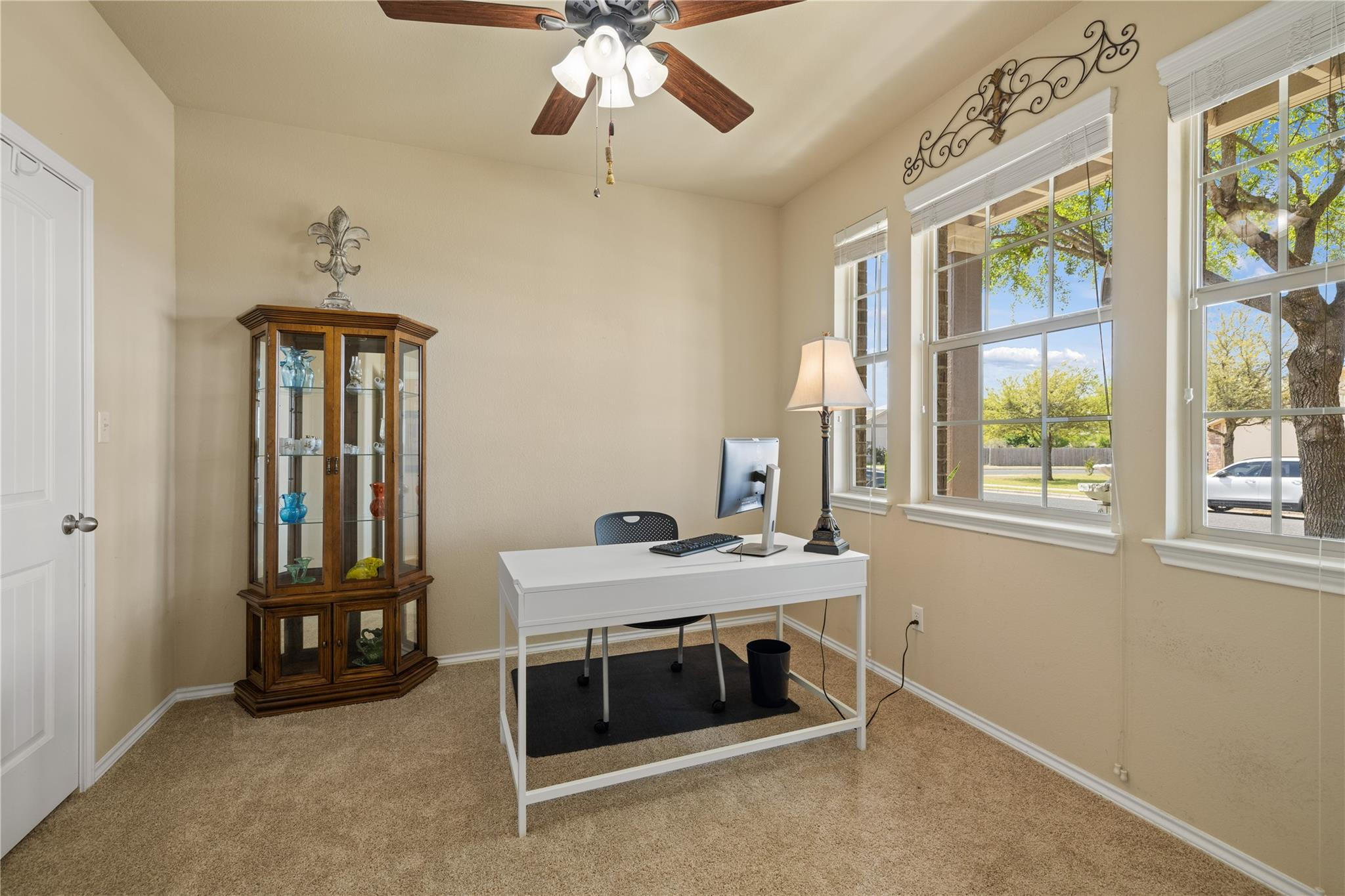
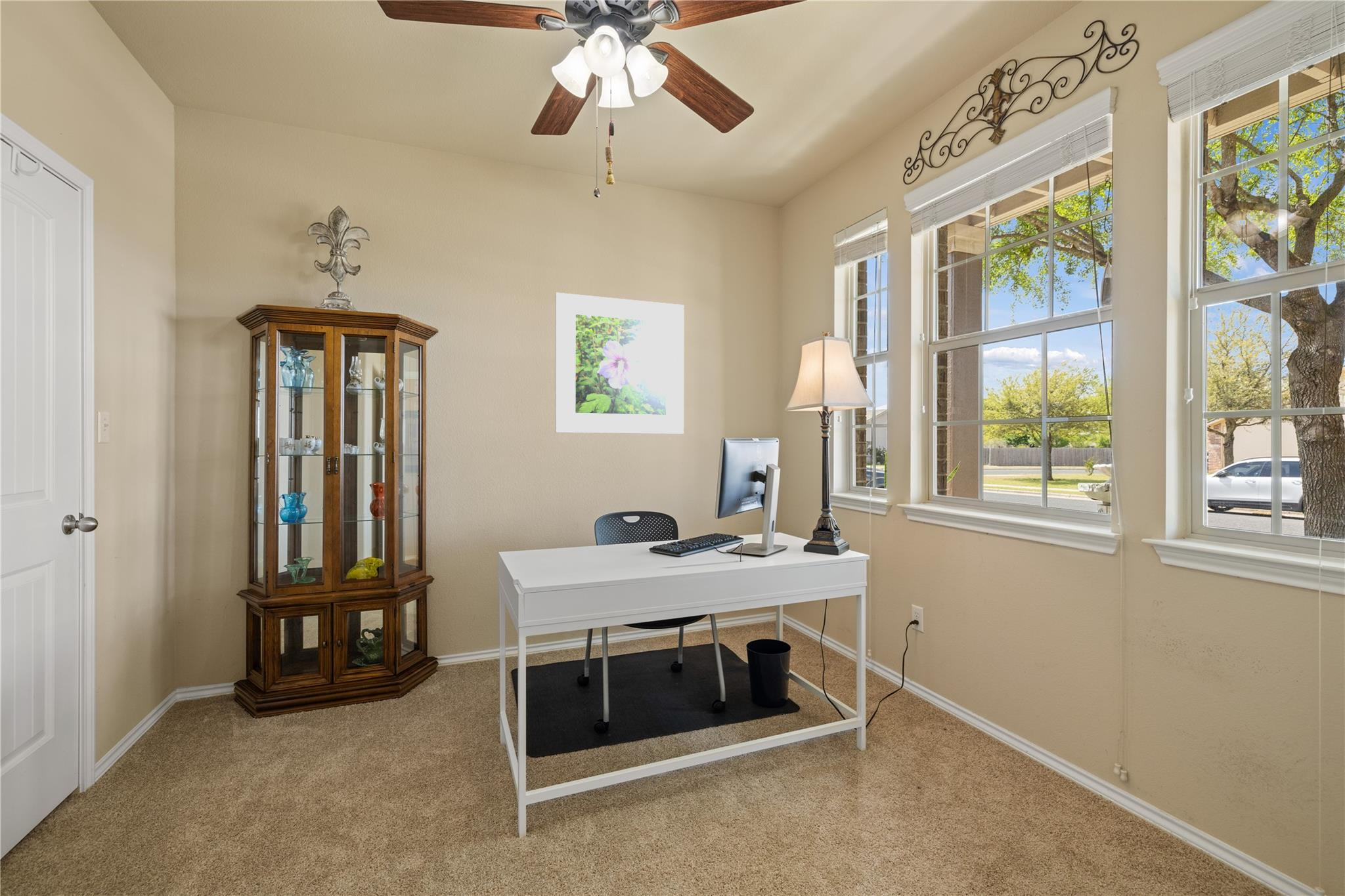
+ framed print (622, 366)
